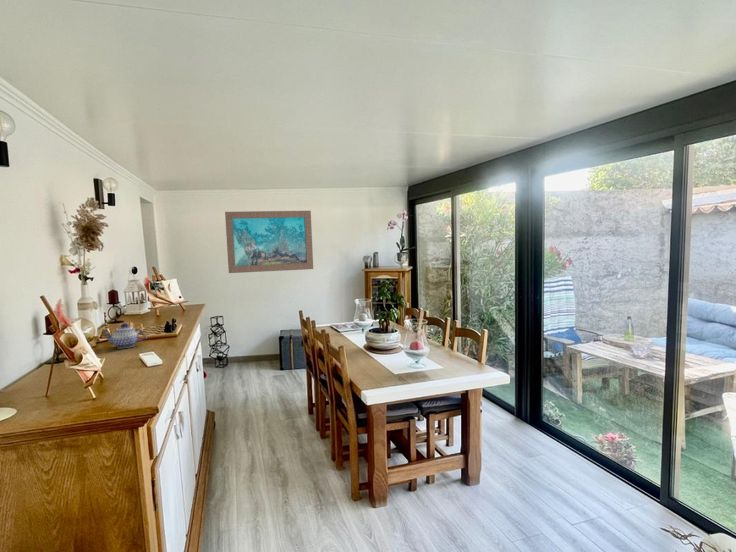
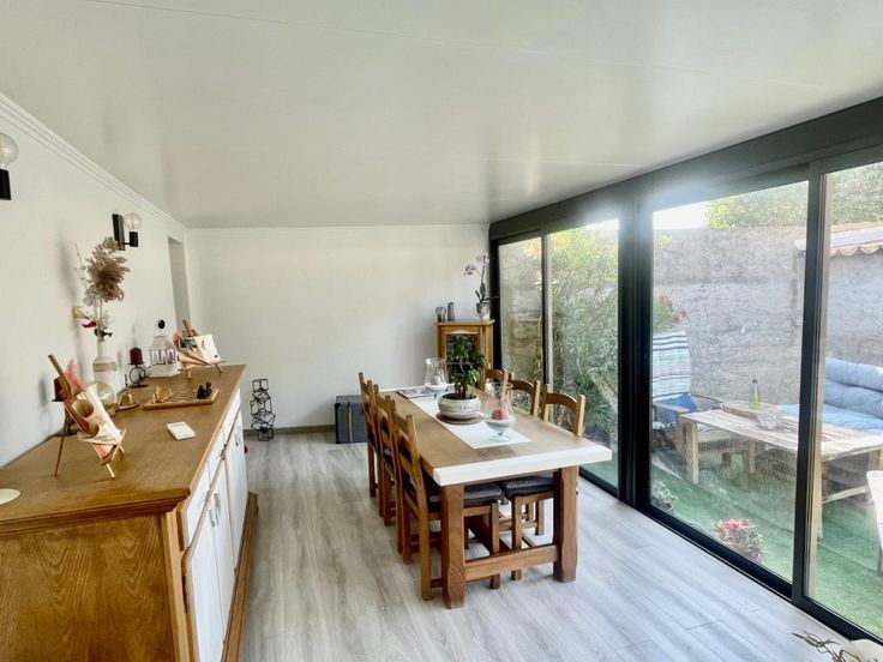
- teapot (124, 334)
- wall art (270, 241)
